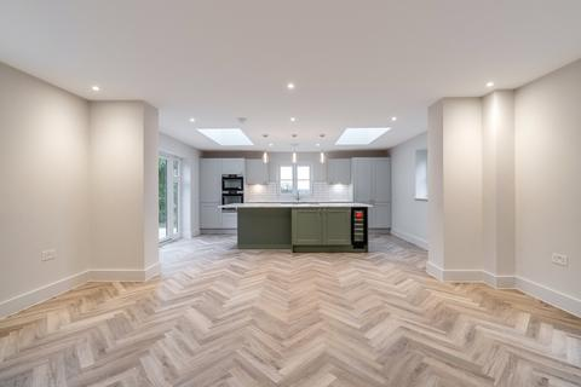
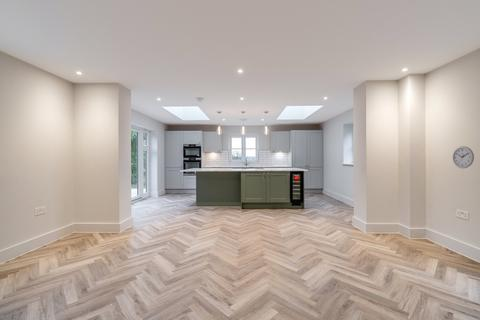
+ wall clock (462, 157)
